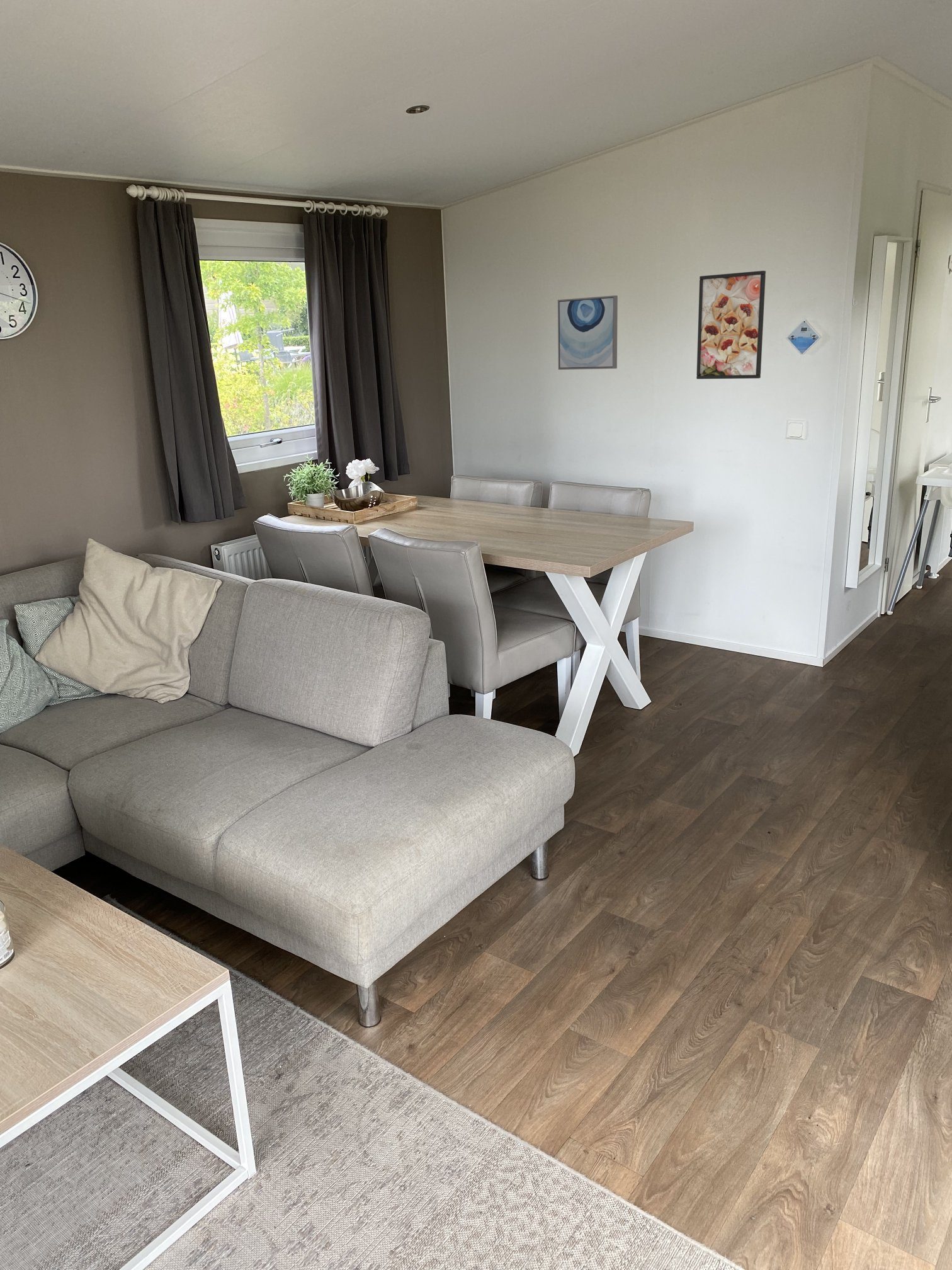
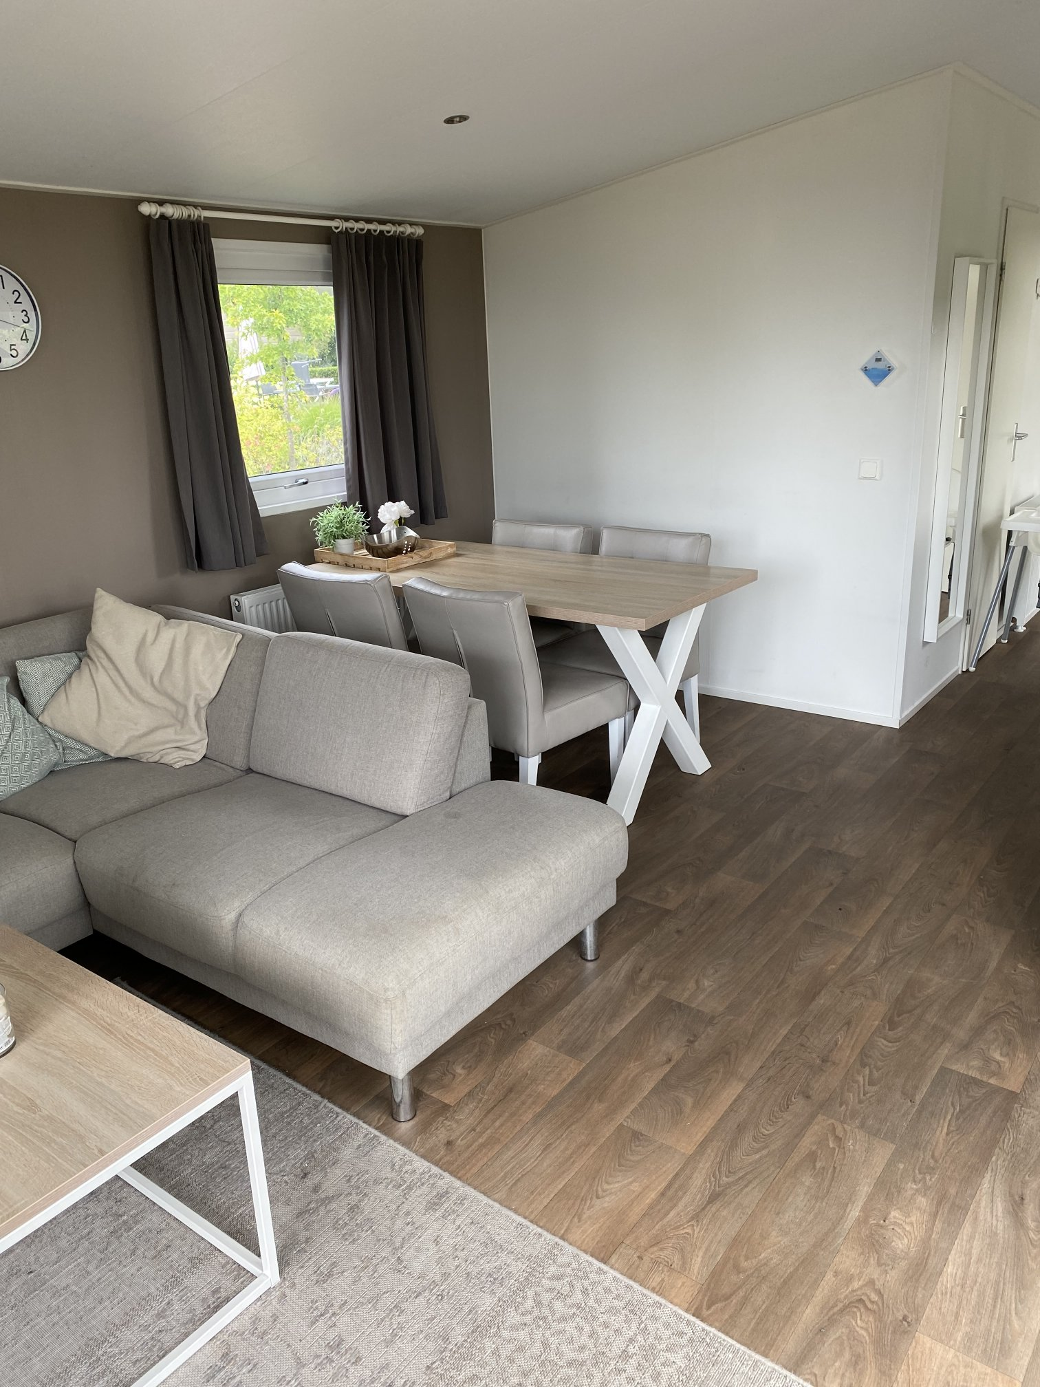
- wall art (587, 333)
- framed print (730, 326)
